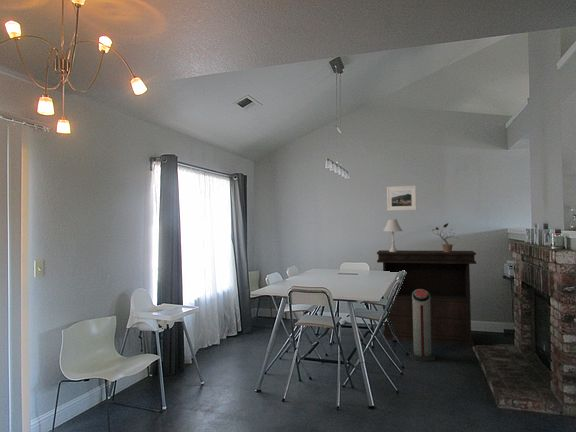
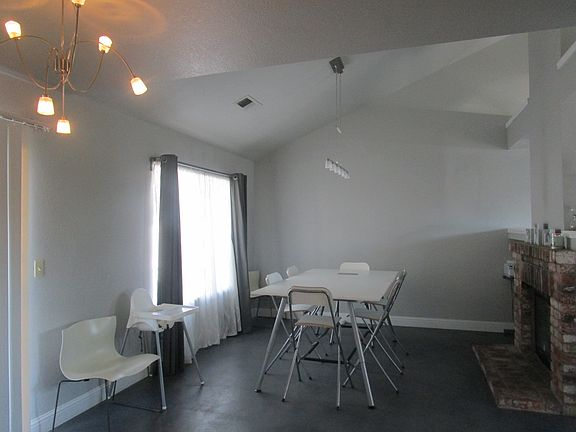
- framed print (401, 198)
- air purifier (421, 323)
- potted plant (445, 238)
- table lamp (392, 235)
- console table (428, 292)
